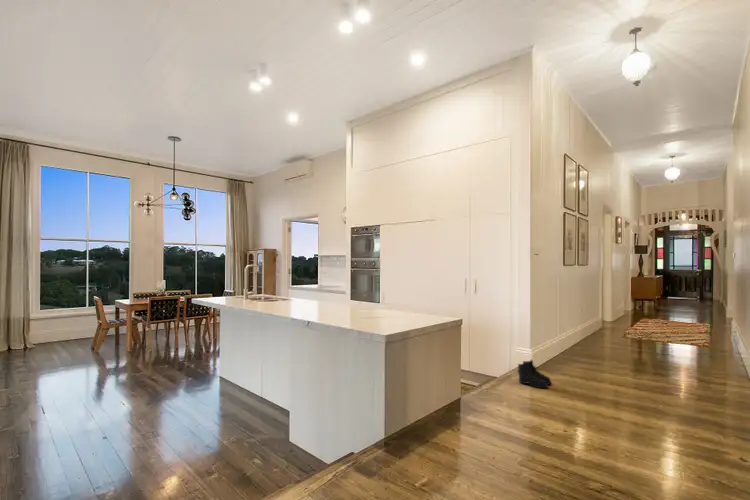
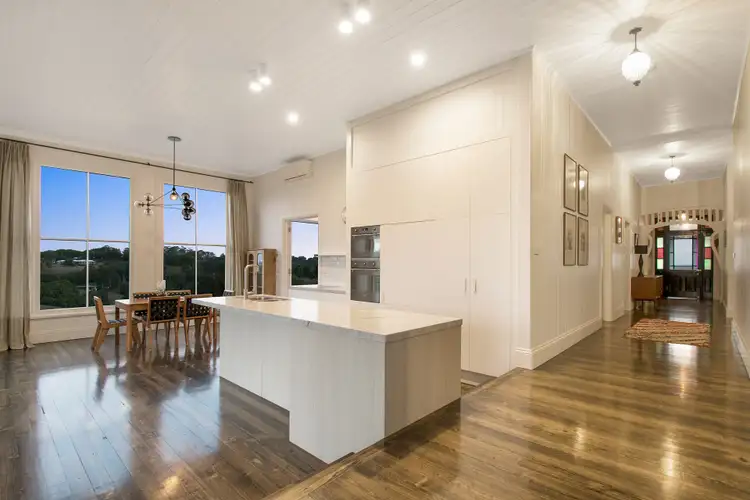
- boots (534, 372)
